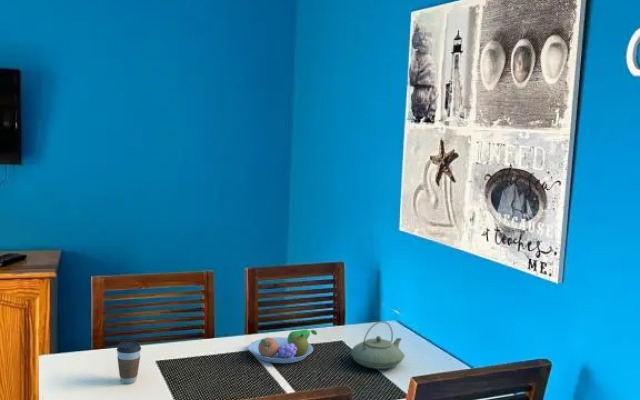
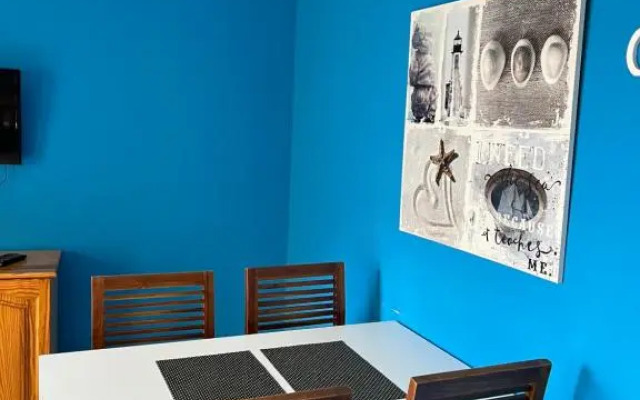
- teapot (380, 341)
- fruit bowl (284, 341)
- coffee cup (128, 362)
